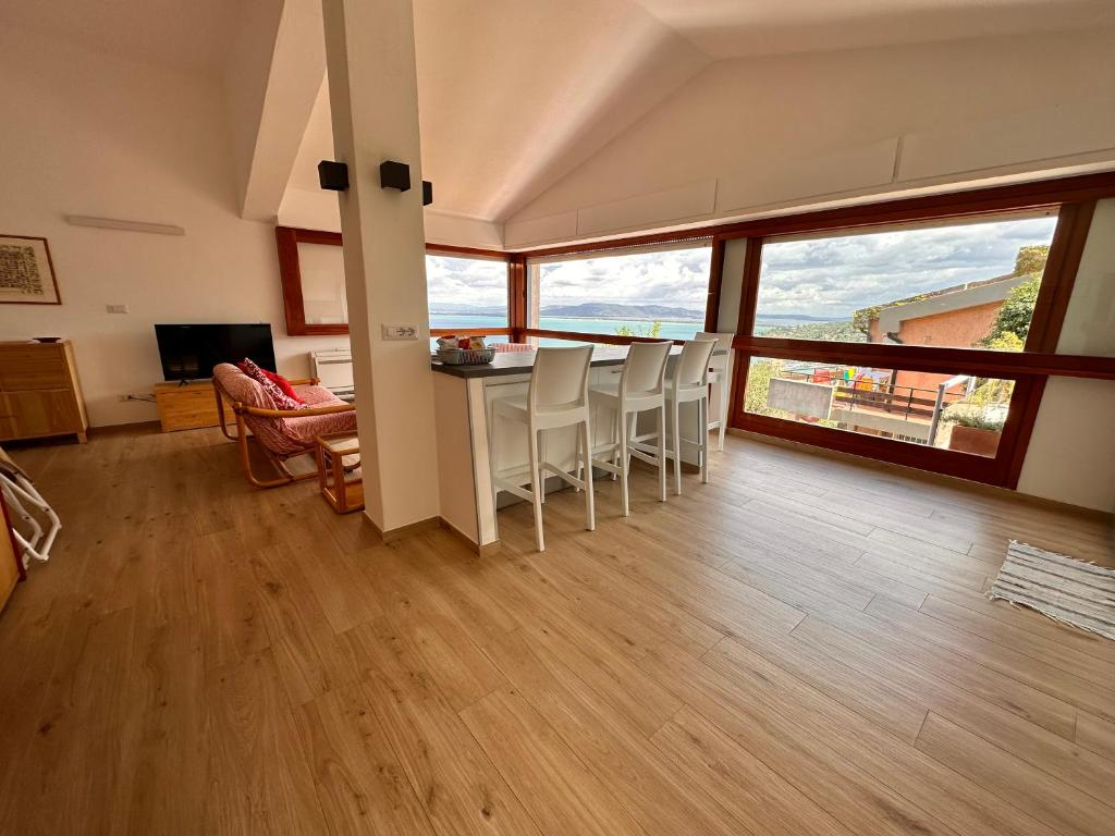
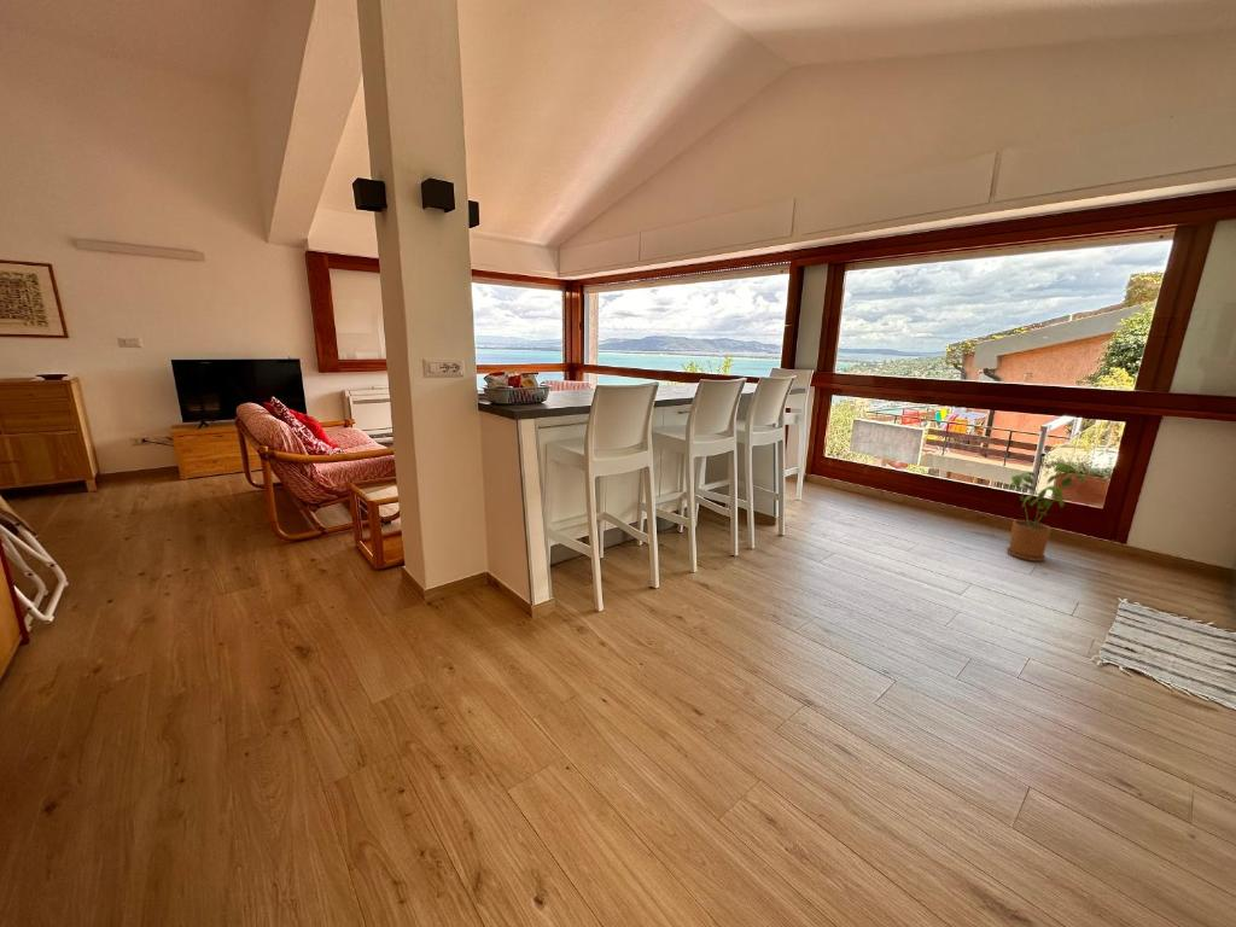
+ house plant (1038, 511)
